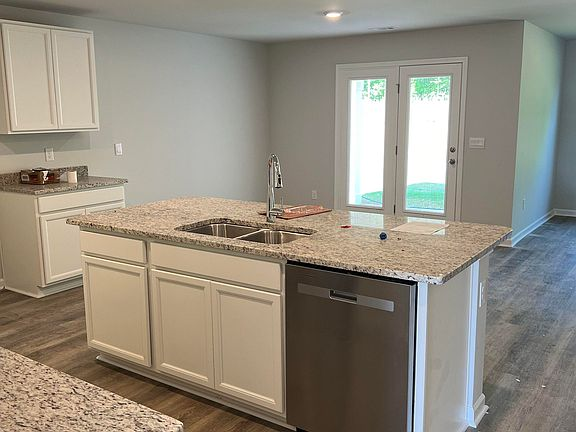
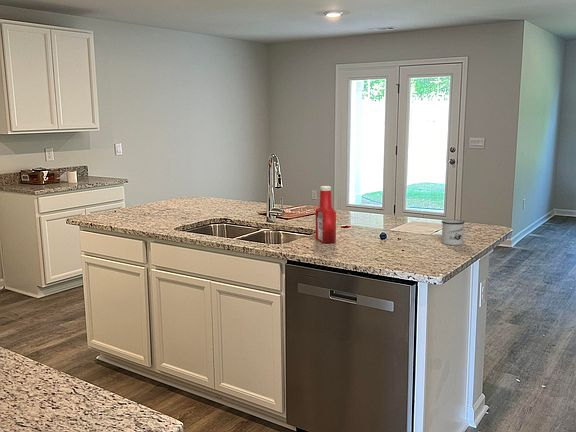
+ mug (455, 232)
+ soap bottle (325, 213)
